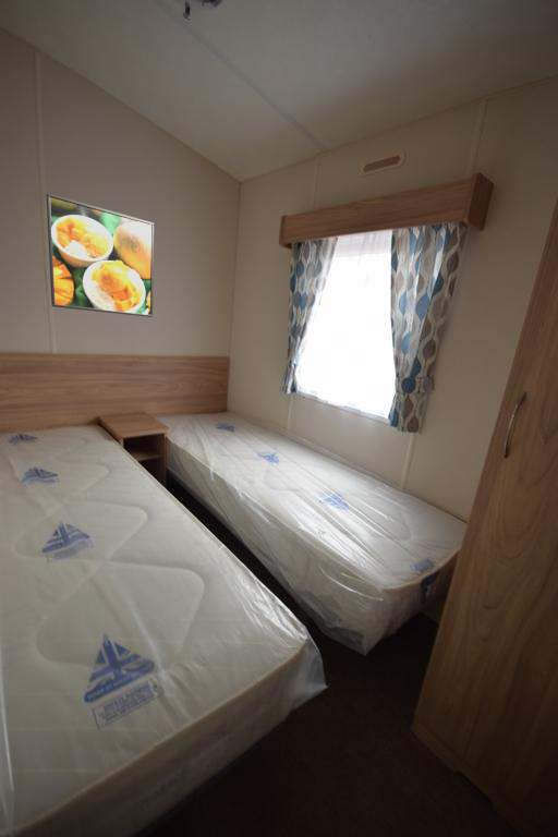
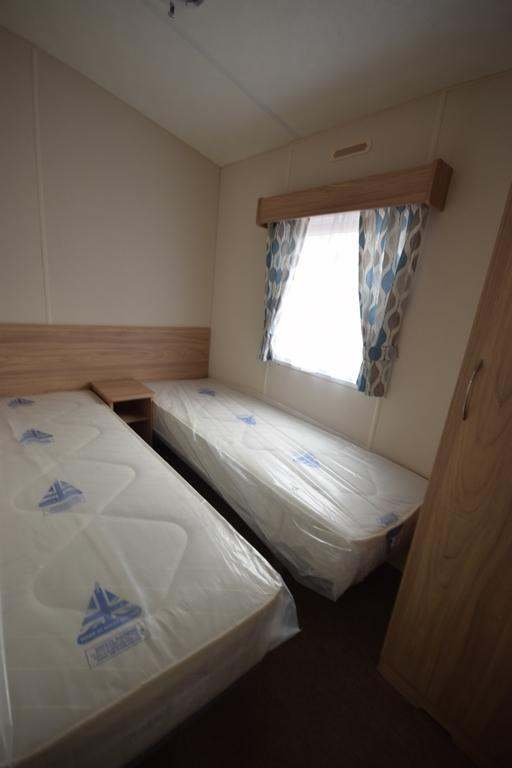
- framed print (105, 262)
